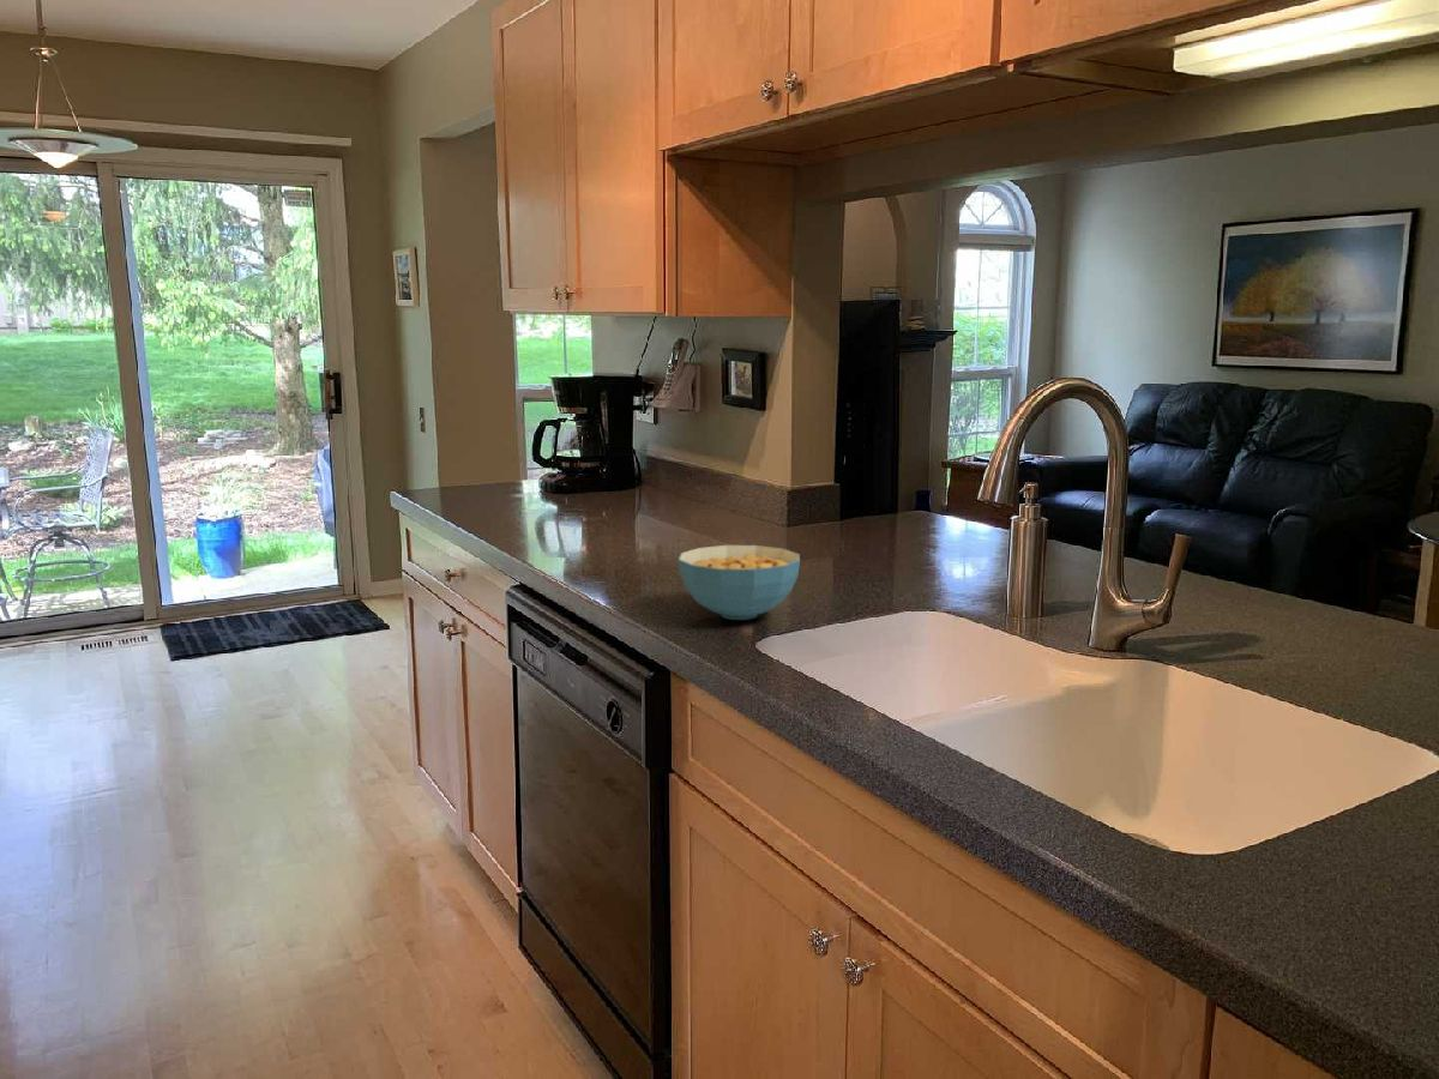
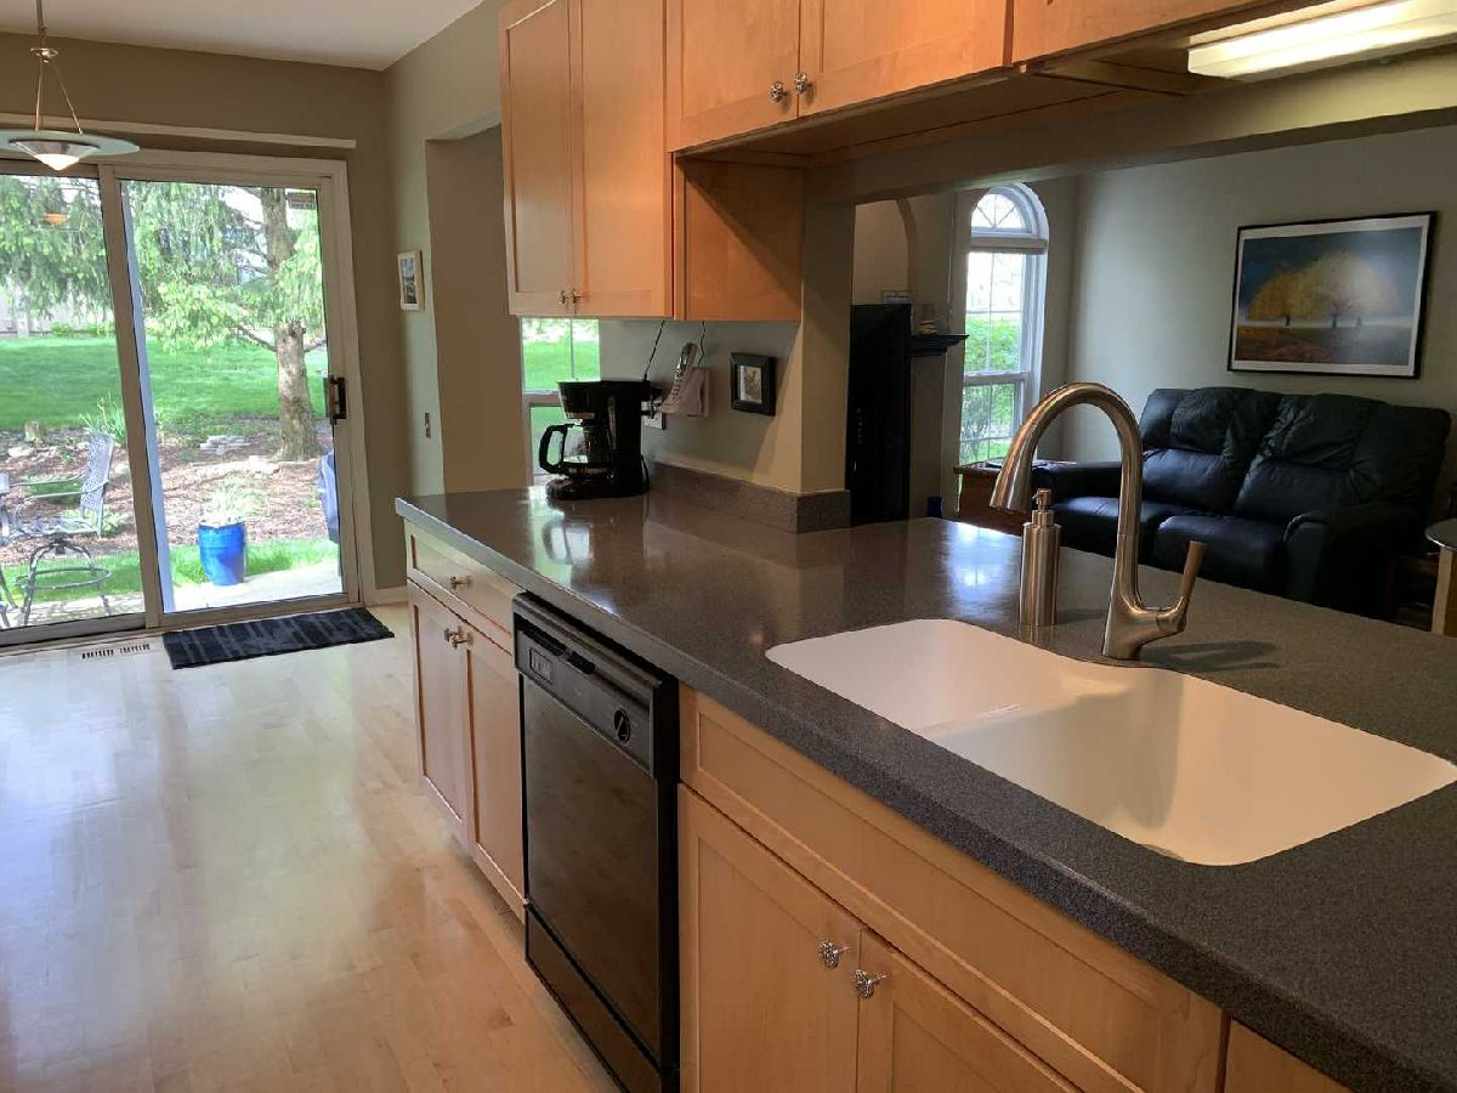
- cereal bowl (739, 585)
